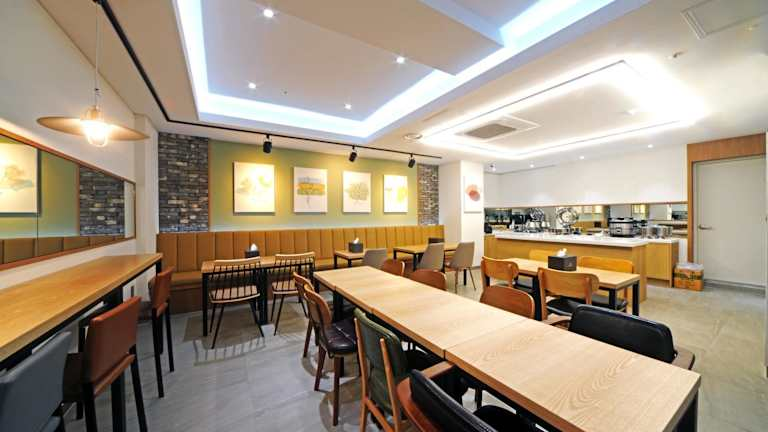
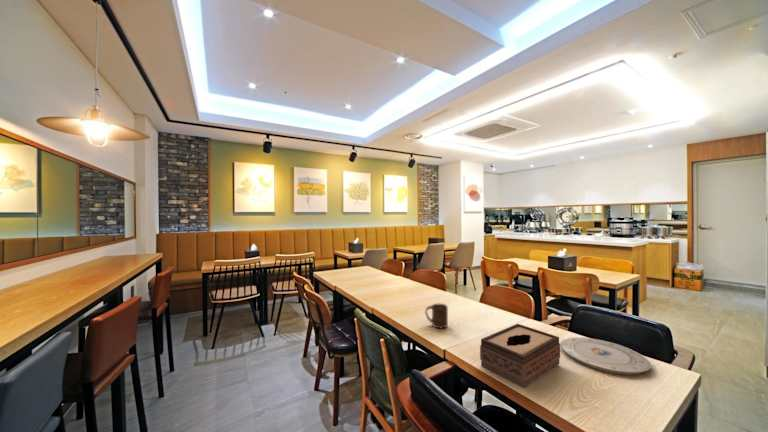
+ tissue box (520, 351)
+ cup (437, 315)
+ plate (602, 354)
